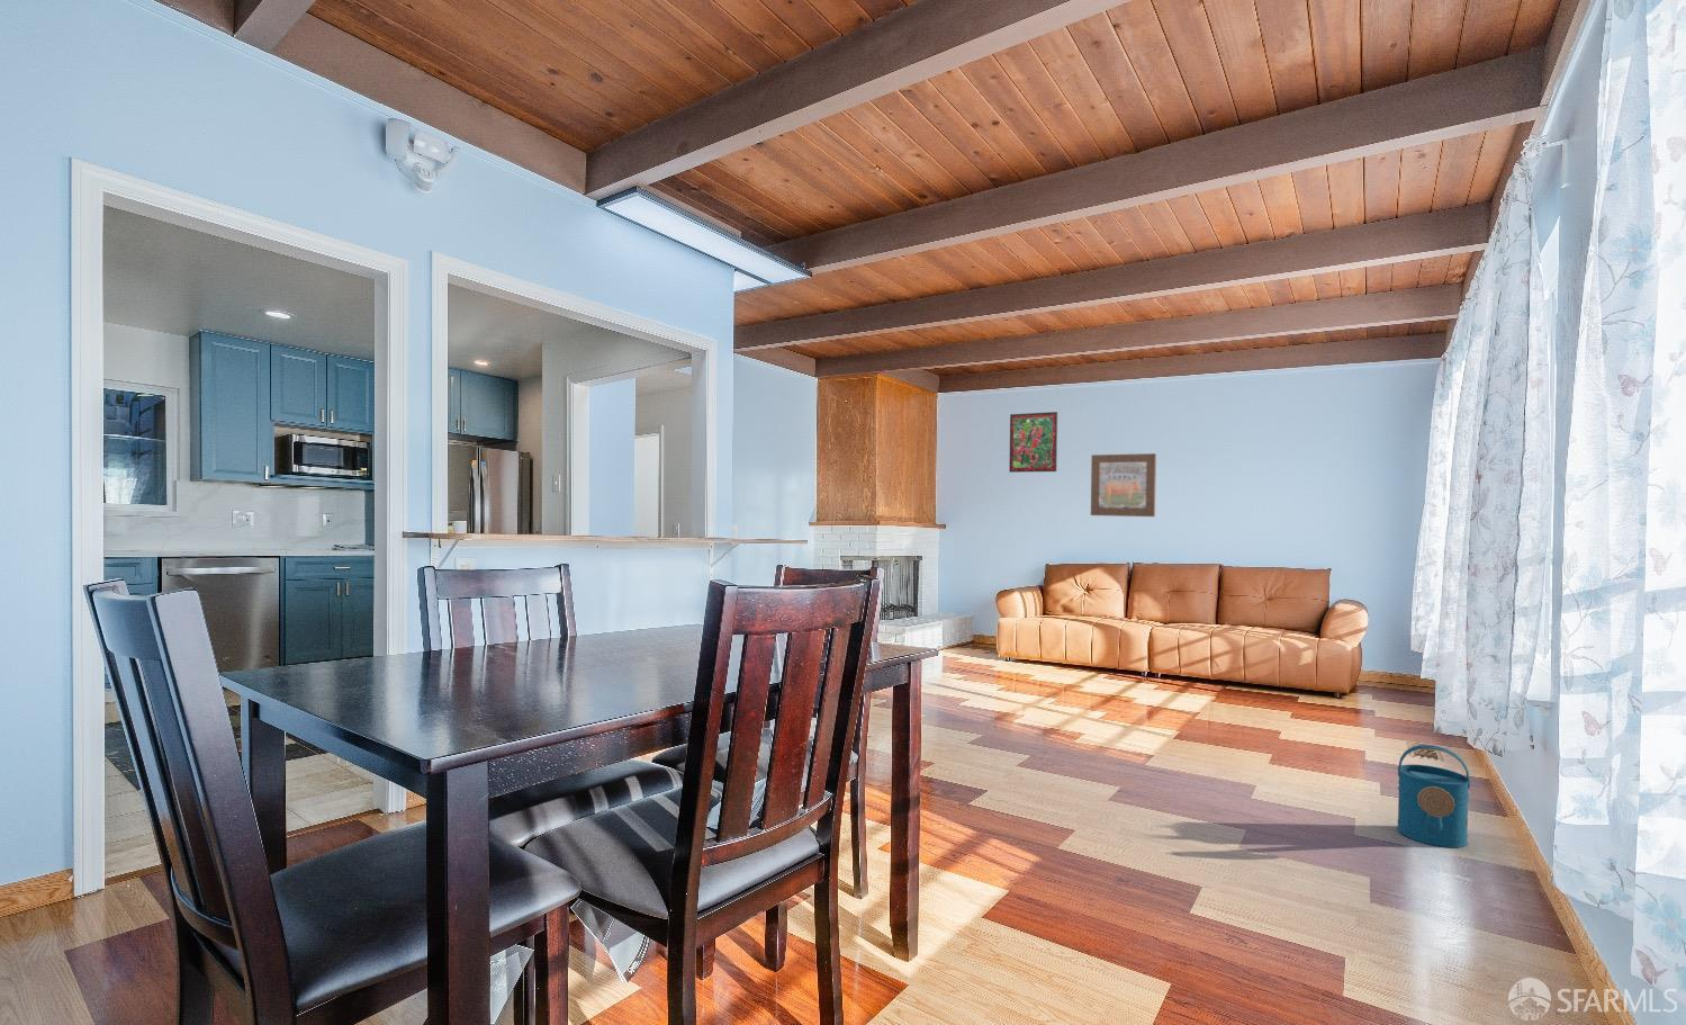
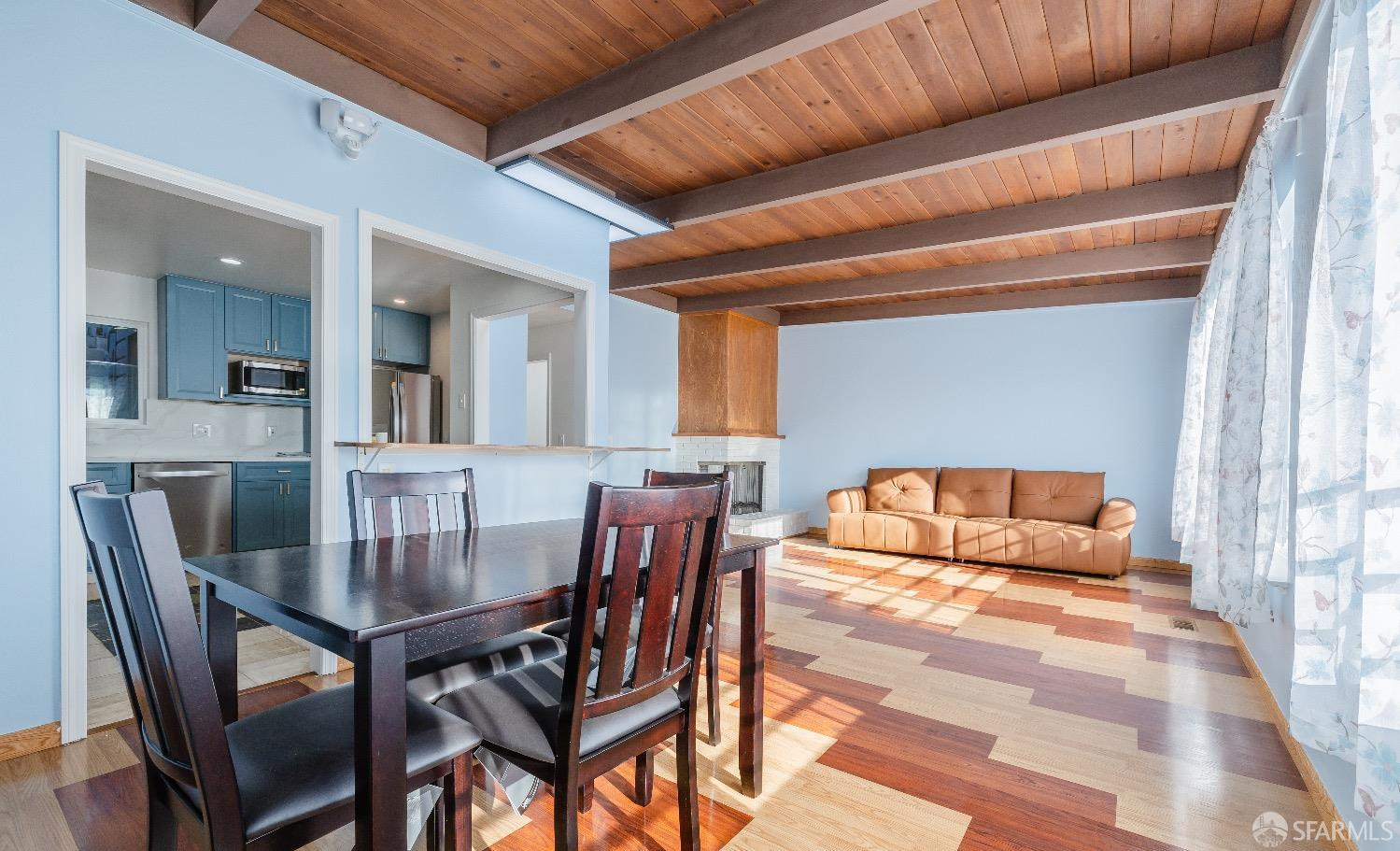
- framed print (1032, 442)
- watering can (1433, 796)
- wall art (1122, 485)
